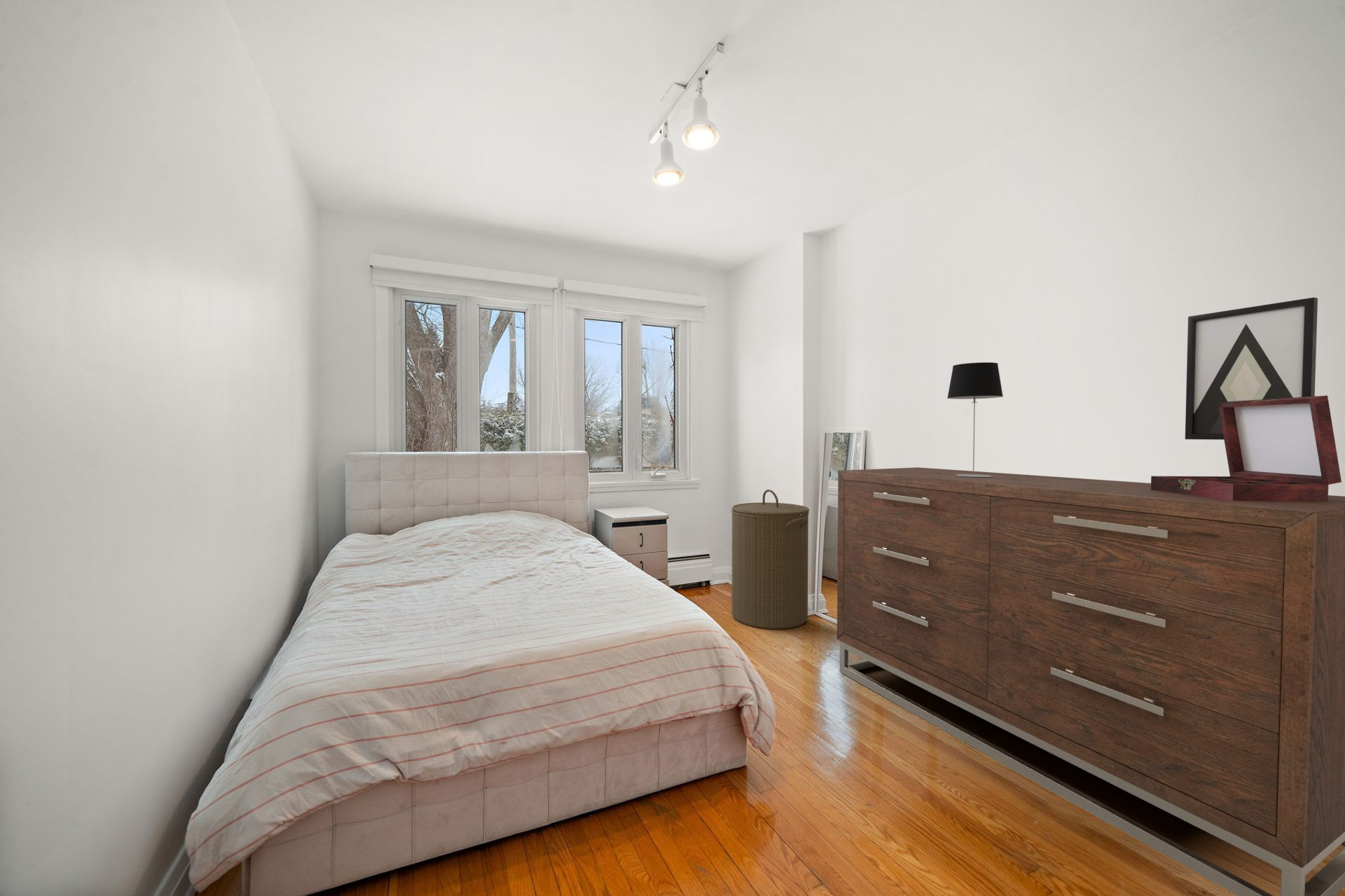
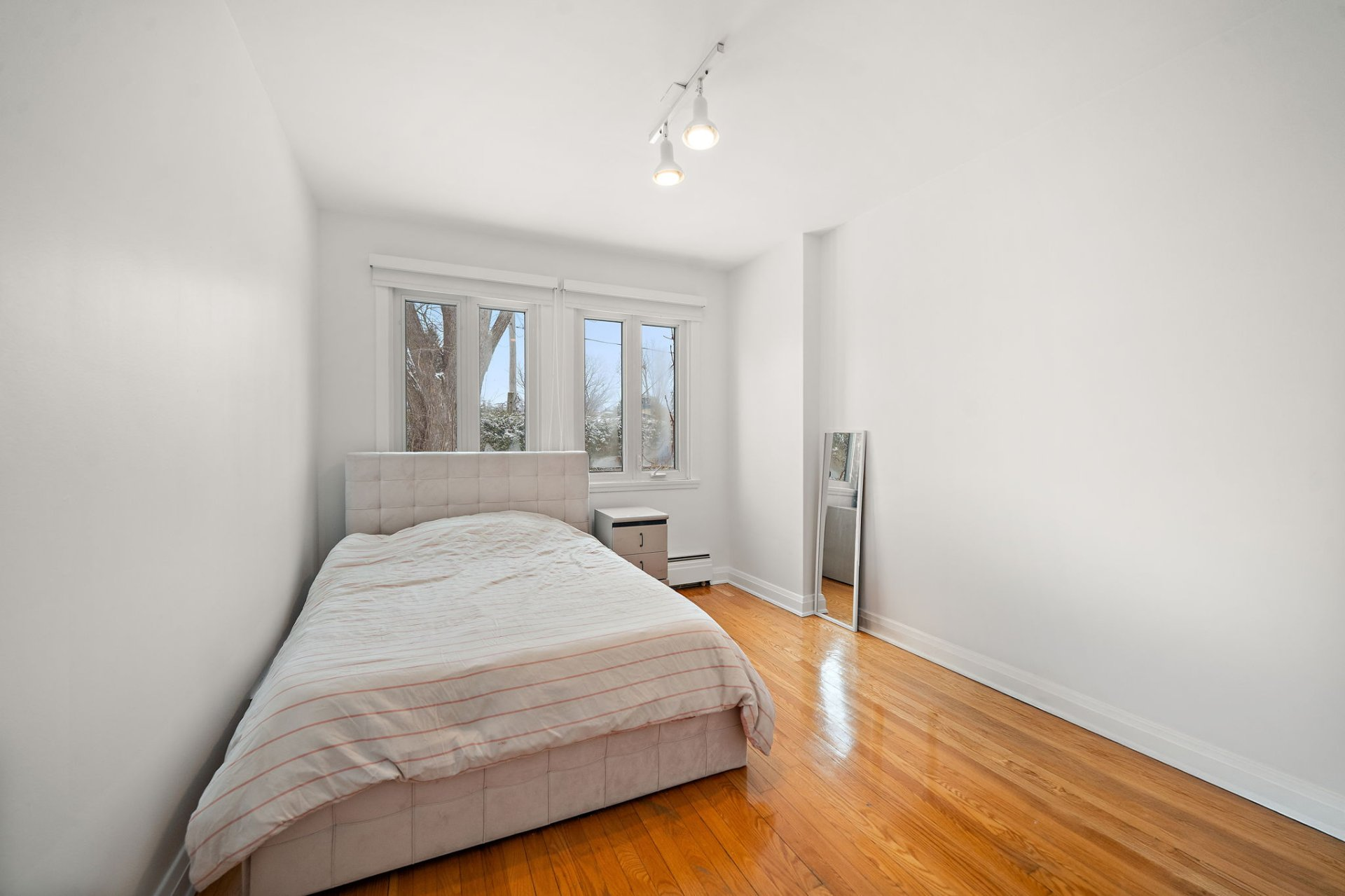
- dresser (1033, 611)
- wall art (1246, 374)
- jewelry box (1238, 446)
- table lamp (974, 420)
- laundry hamper (769, 553)
